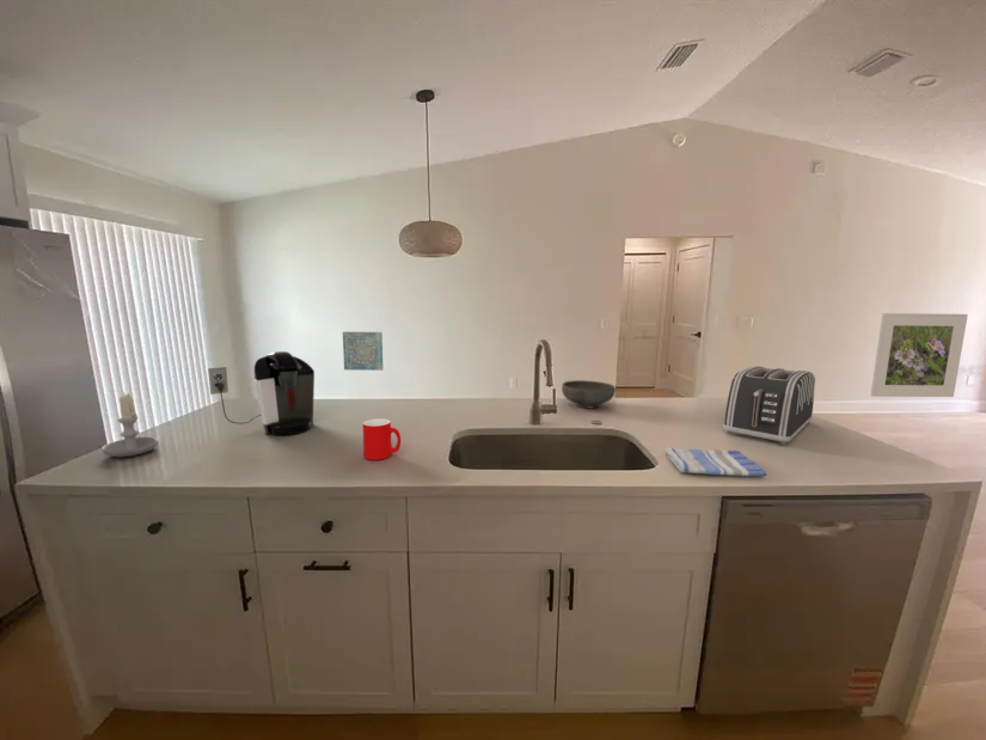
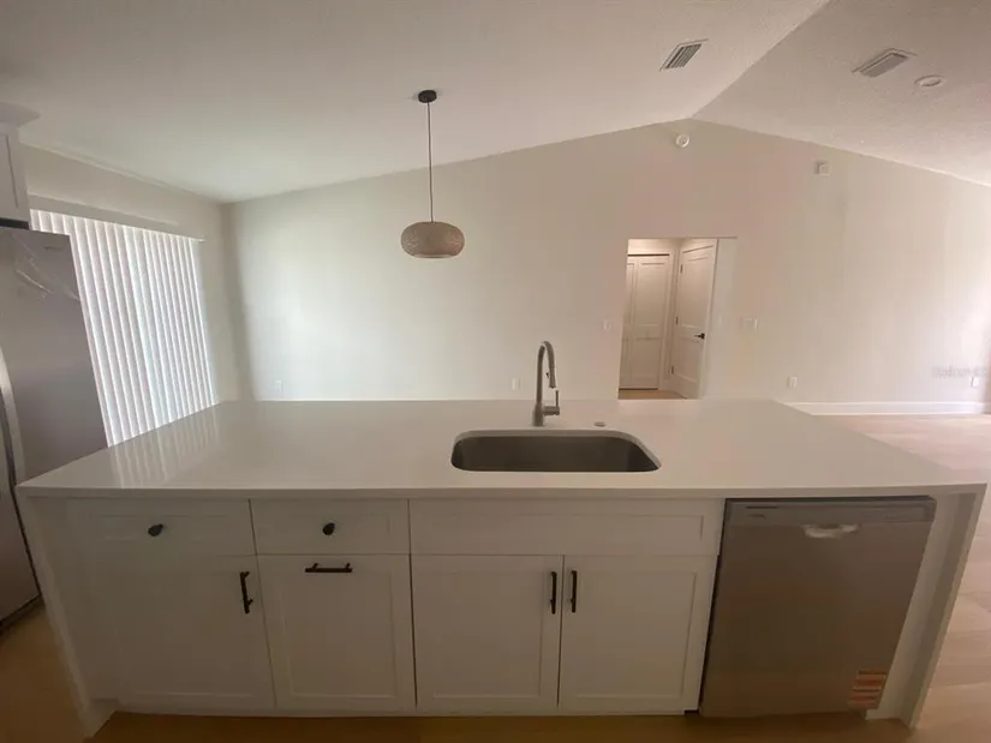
- coffee maker (268, 392)
- dish towel (711, 460)
- toaster (771, 399)
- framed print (918, 355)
- bowl (587, 395)
- candle (128, 422)
- wall art (362, 350)
- cup (382, 439)
